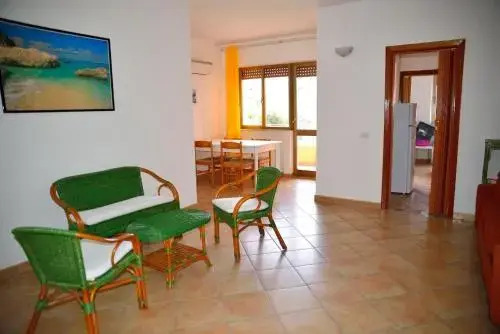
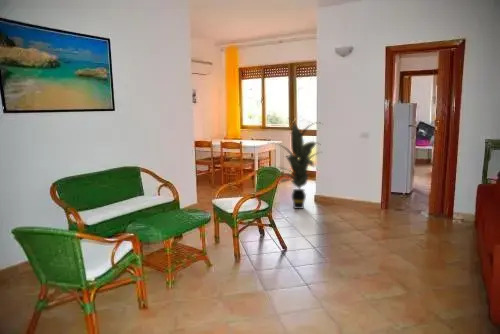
+ indoor plant (296, 163)
